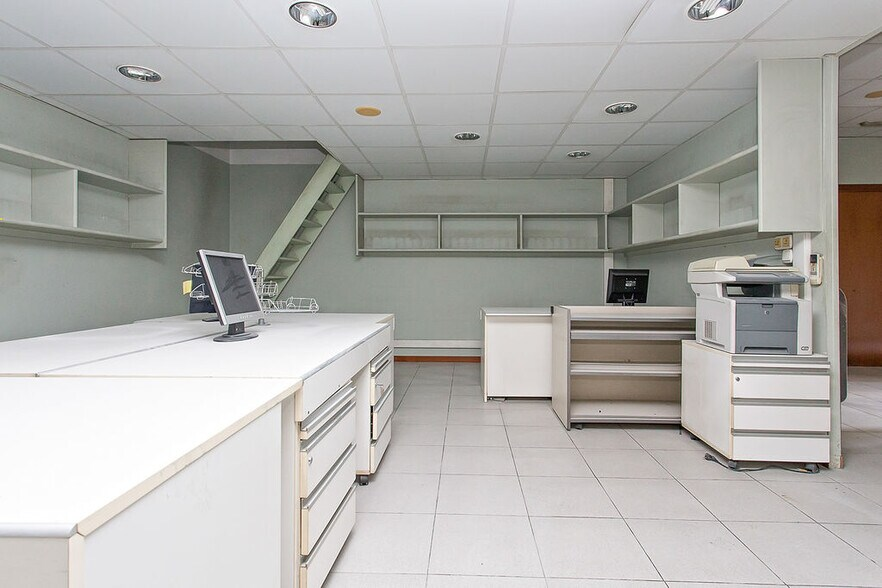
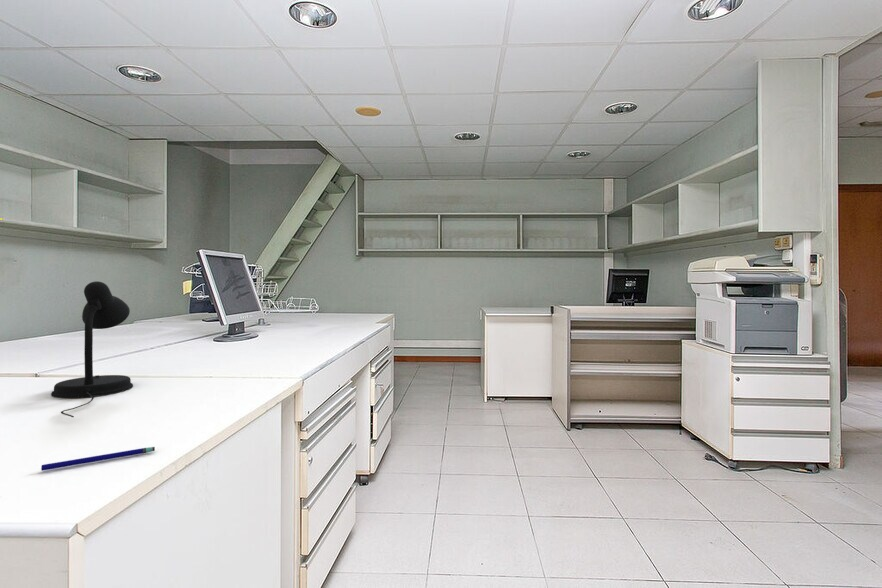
+ desk lamp (86, 339)
+ pen (101, 457)
